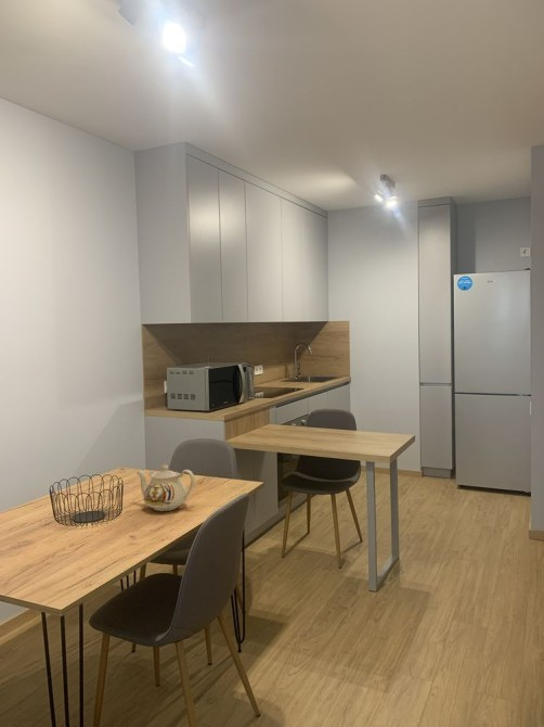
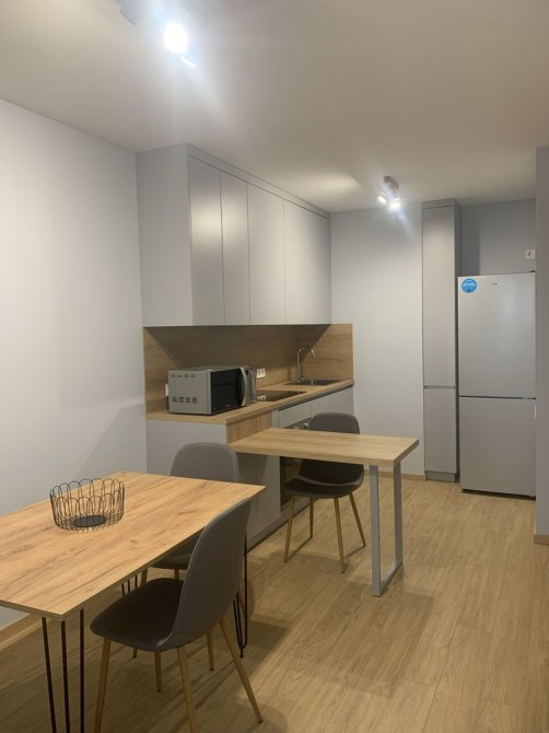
- teapot (165, 485)
